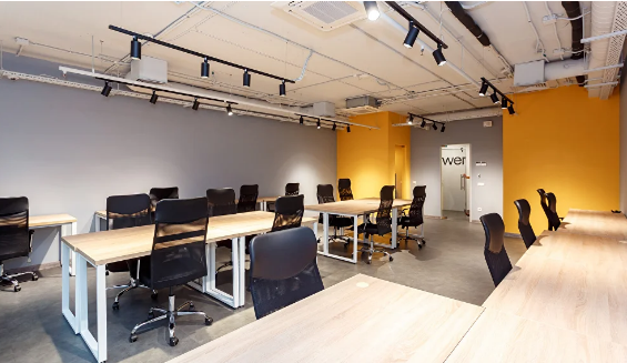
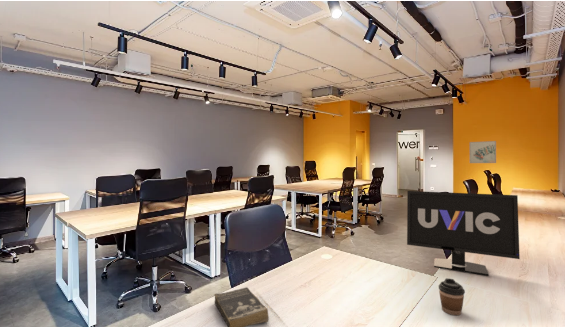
+ coffee cup (451, 296)
+ book (240, 306)
+ wall art (482, 152)
+ monitor (458, 229)
